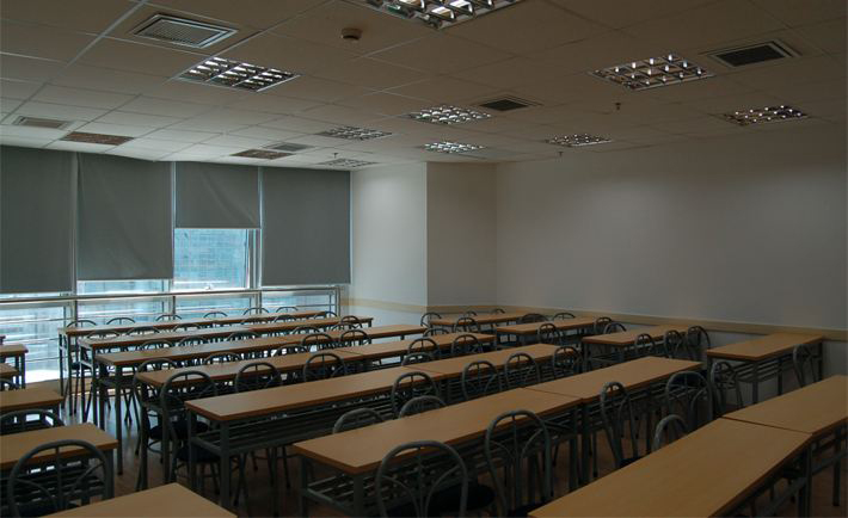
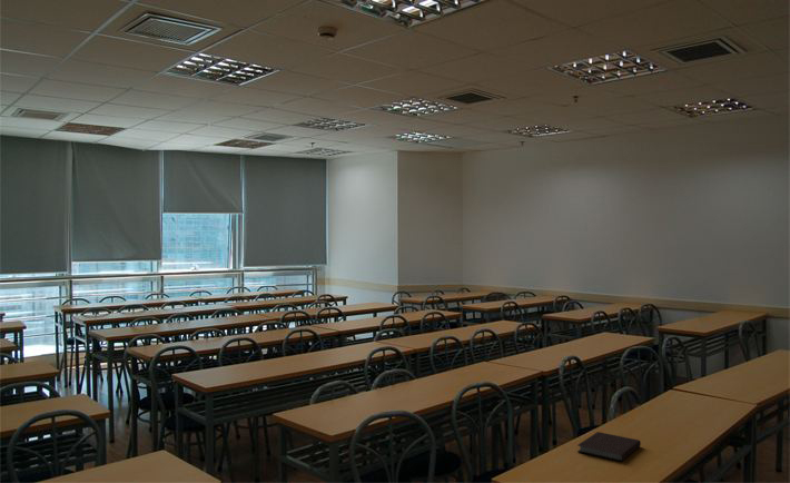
+ notebook (609, 445)
